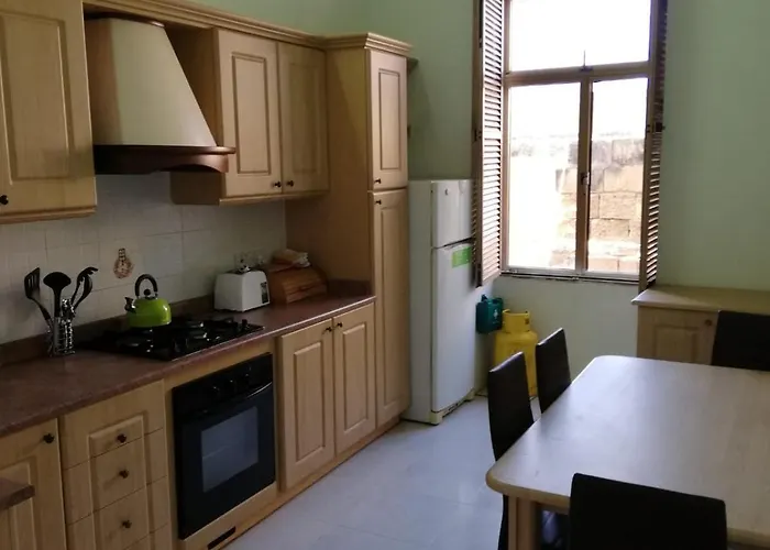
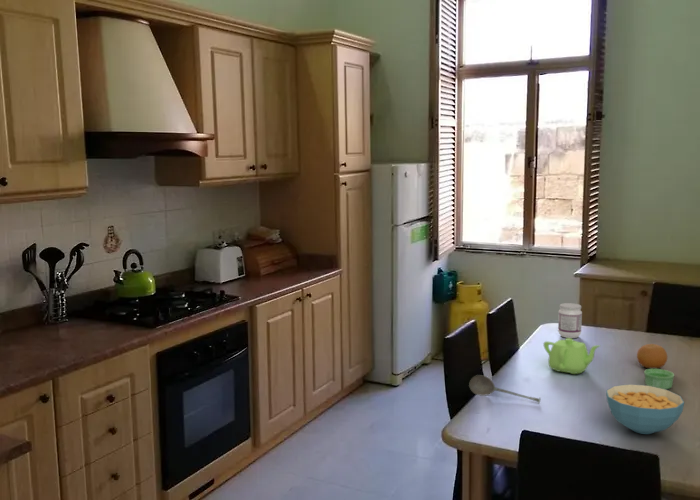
+ fruit (652, 356)
+ soupspoon (503, 389)
+ teapot (571, 354)
+ cereal bowl (643, 413)
+ jam (569, 320)
+ ramekin (658, 379)
